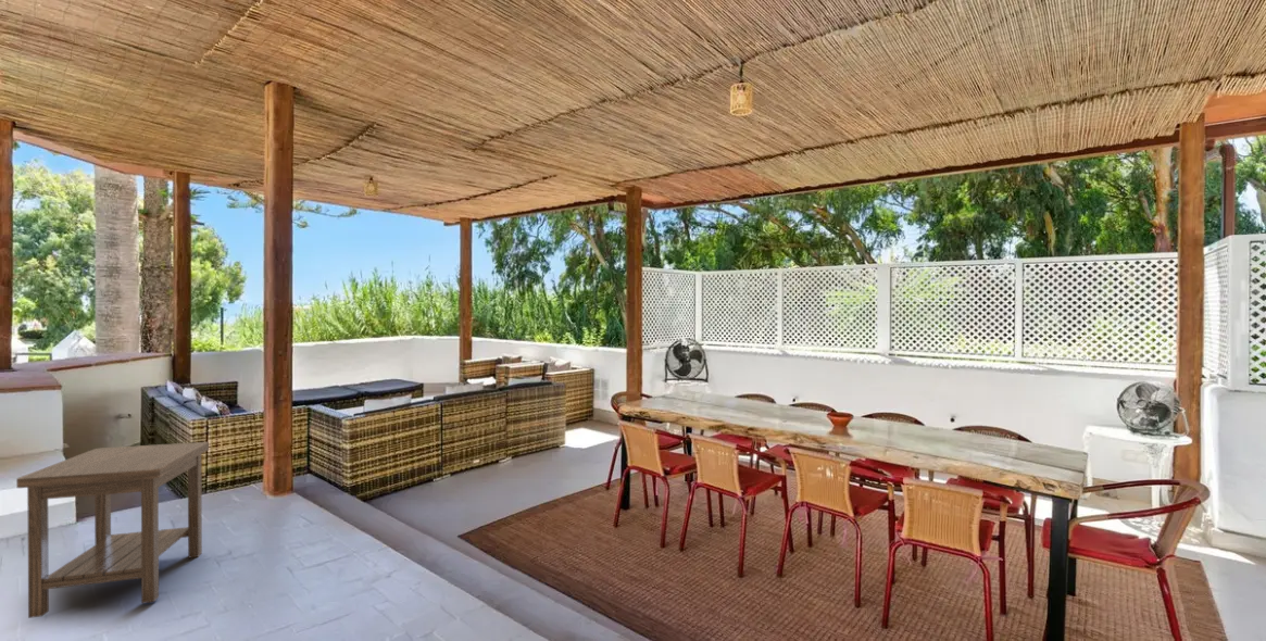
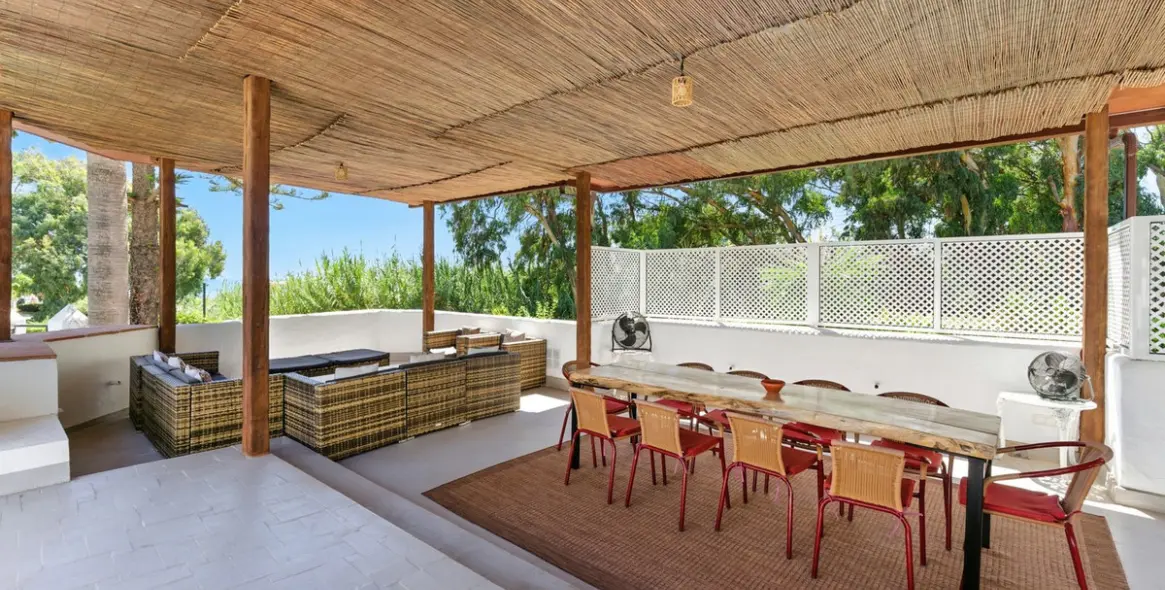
- side table (129, 532)
